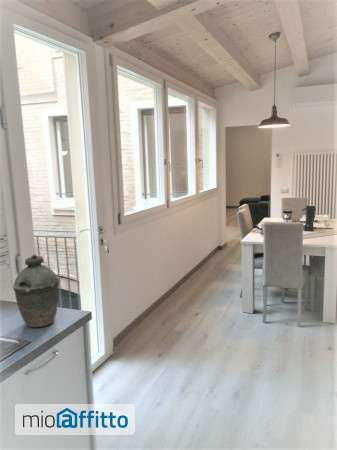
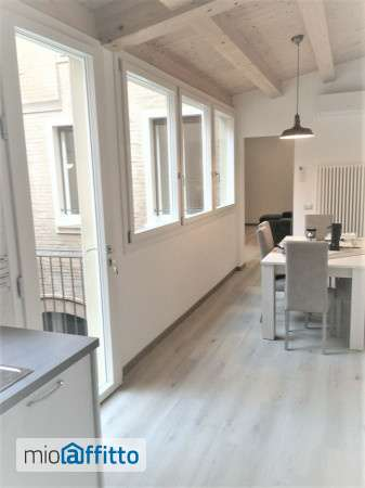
- kettle (37, 288)
